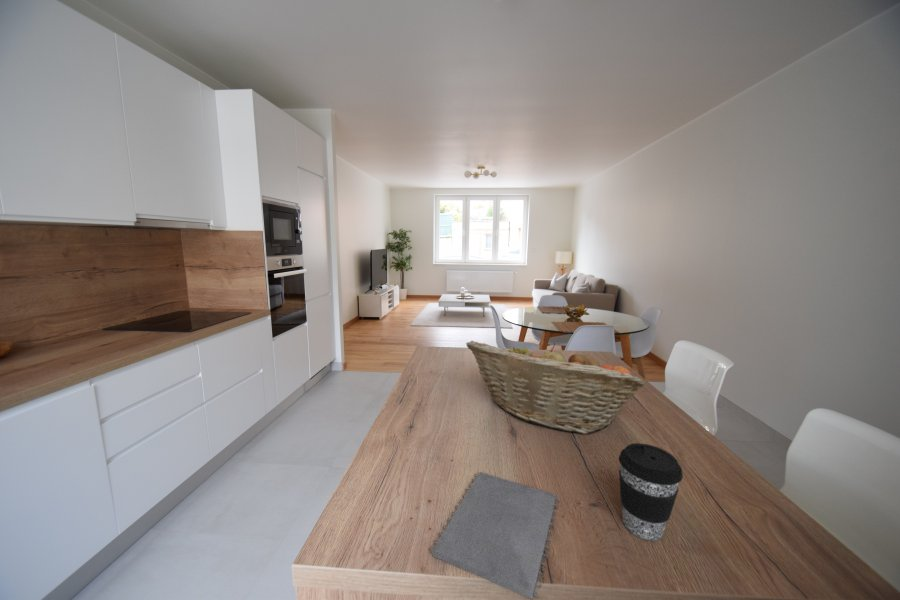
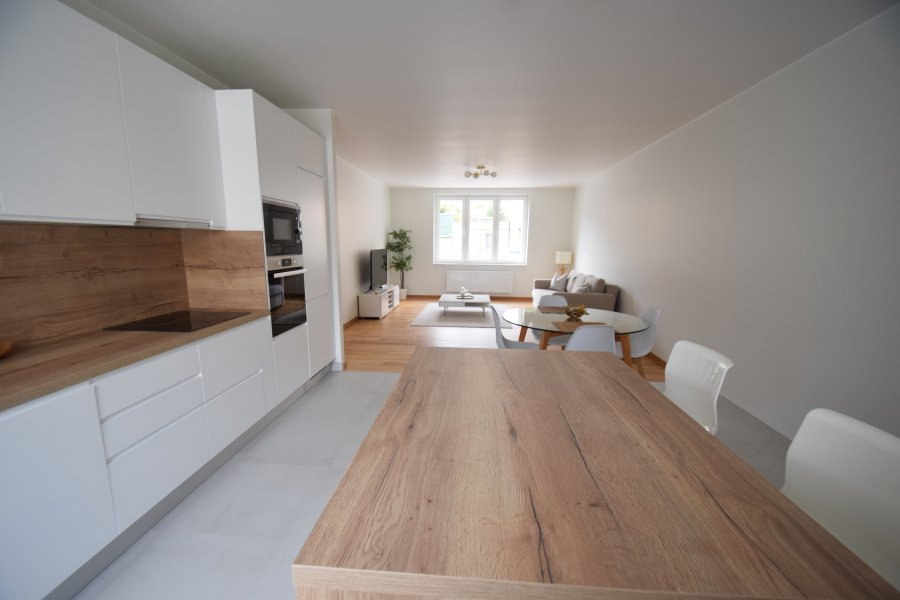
- notepad (500, 522)
- fruit basket (546, 373)
- coffee cup (646, 491)
